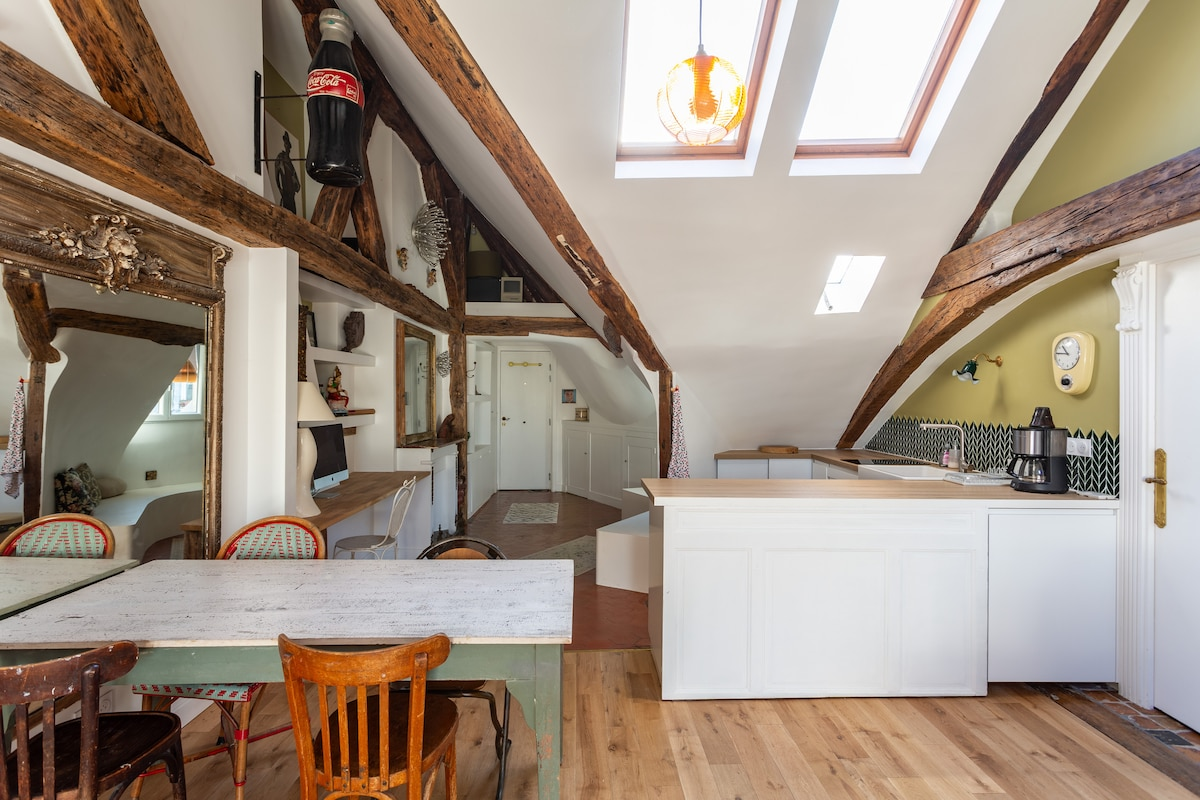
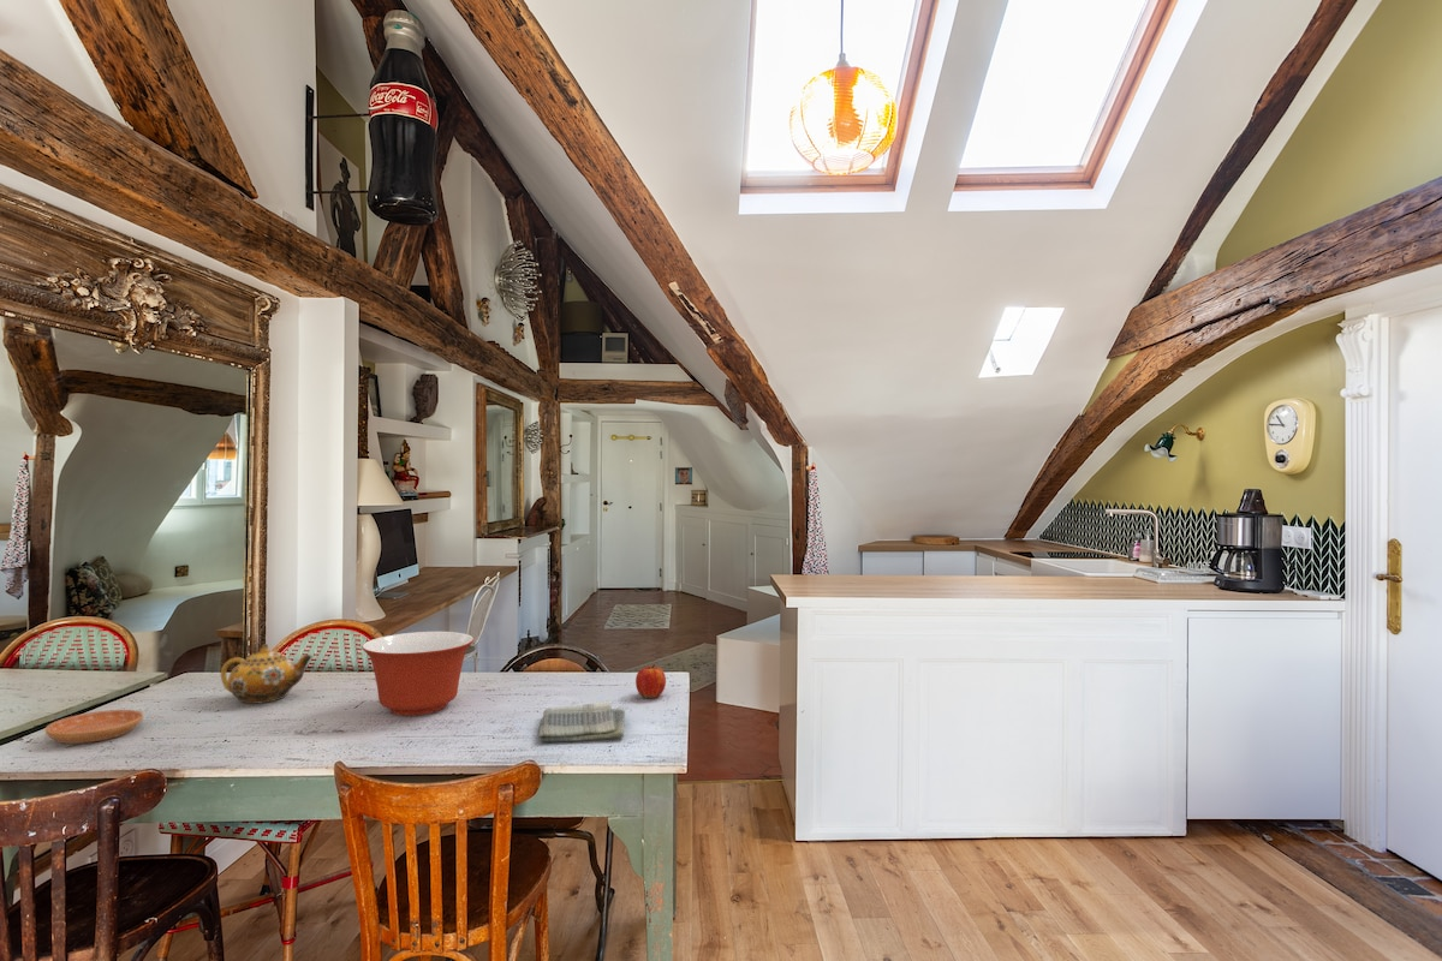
+ teapot (264, 670)
+ saucer (95, 727)
+ mixing bowl (418, 674)
+ dish towel (583, 720)
+ fruit (650, 680)
